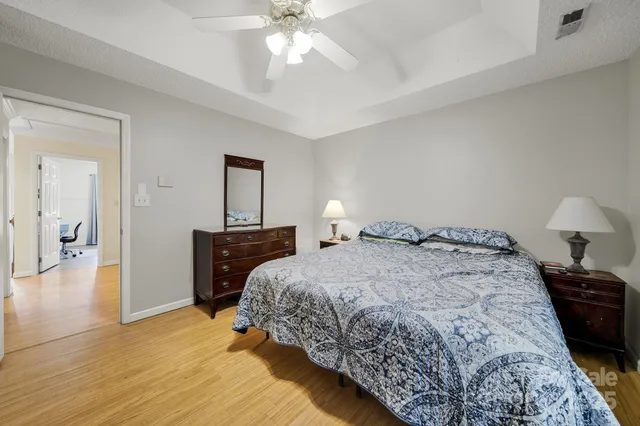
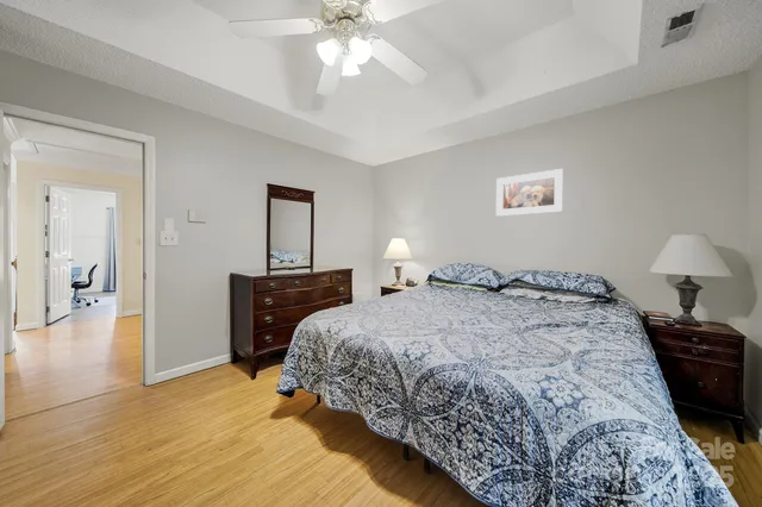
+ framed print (527, 194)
